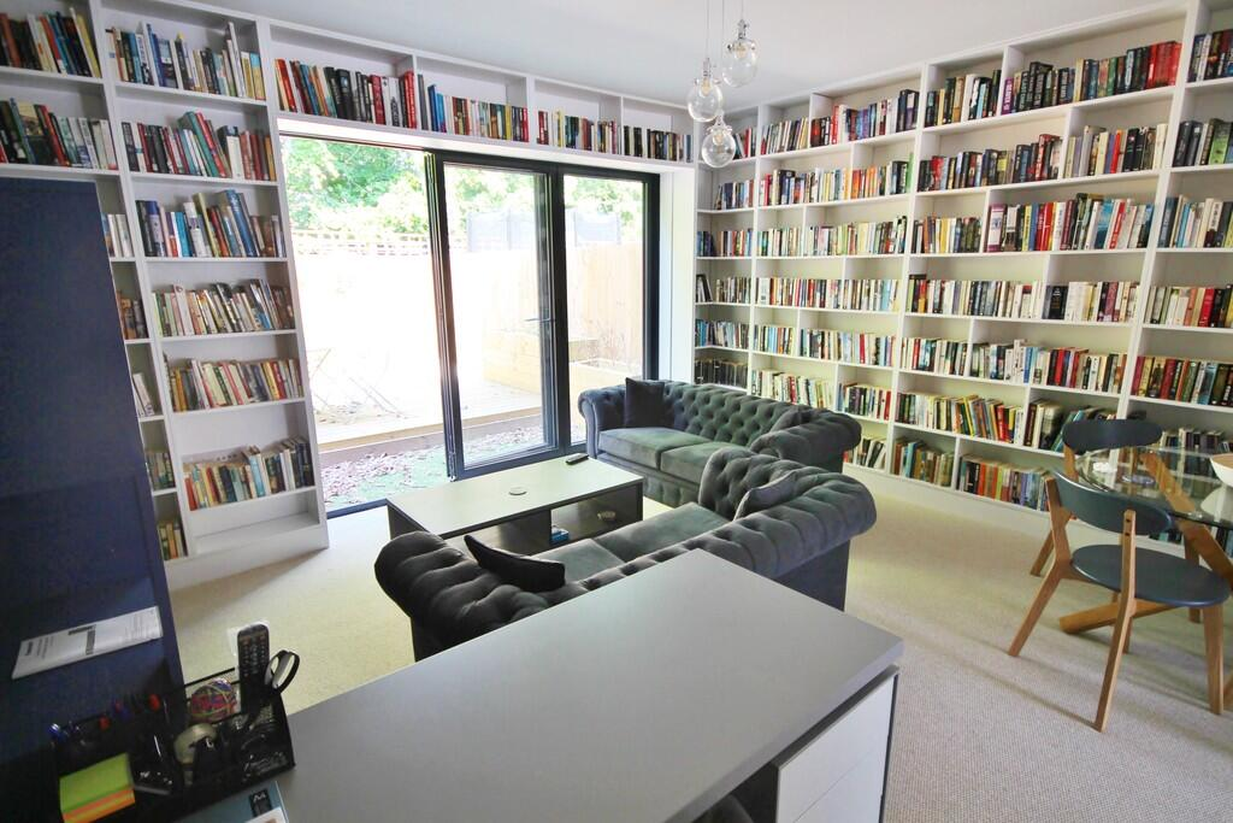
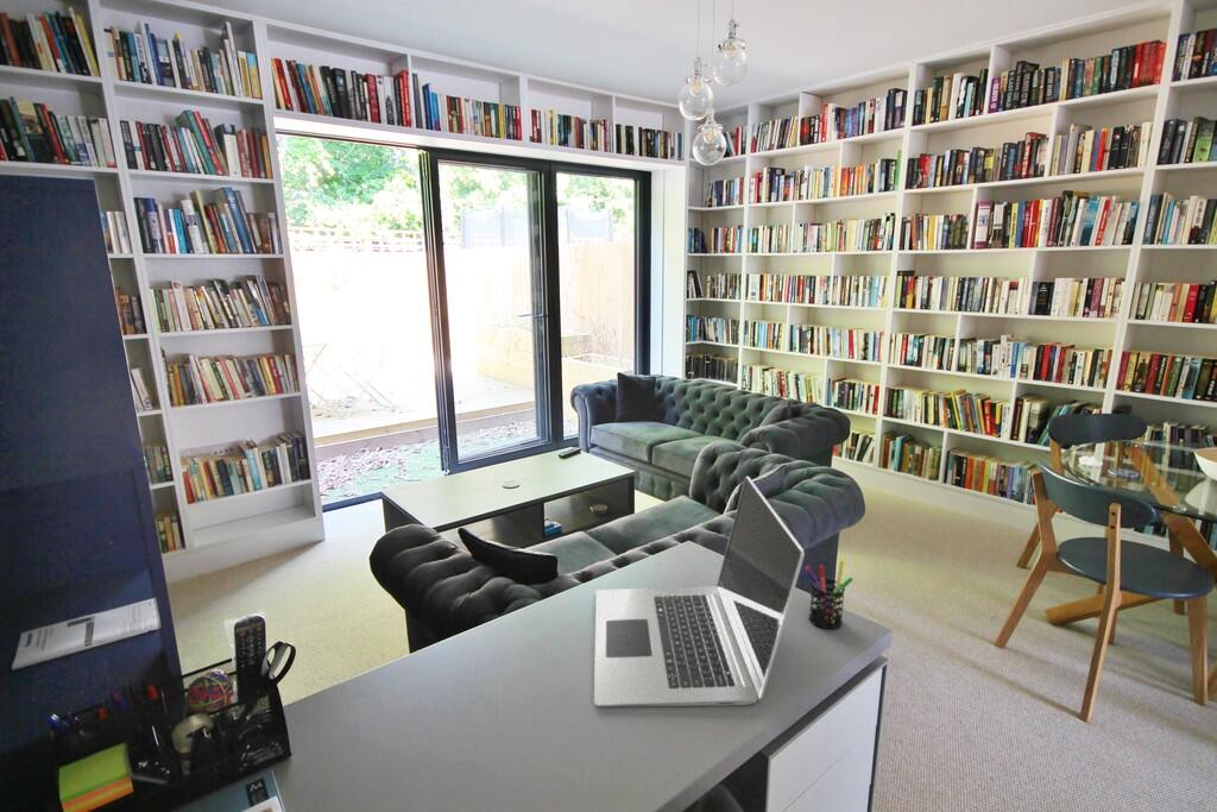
+ laptop (681, 587)
+ pen holder (830, 593)
